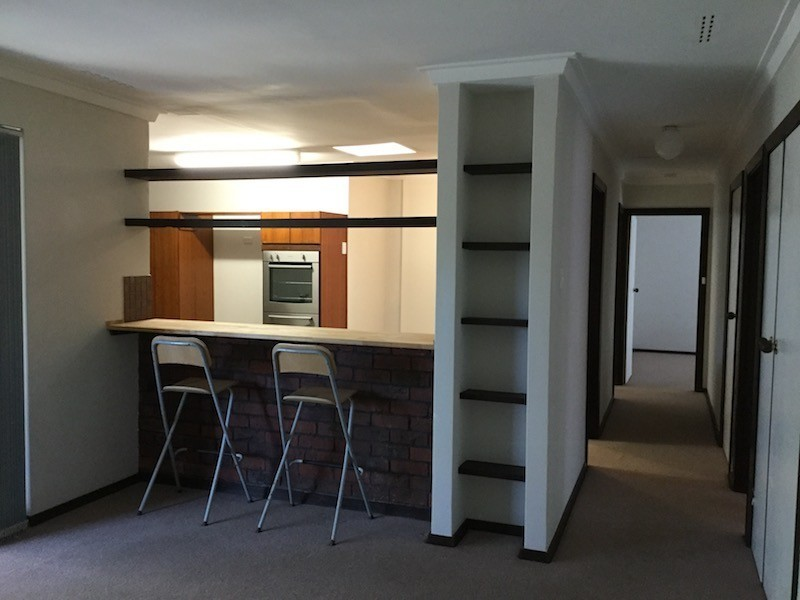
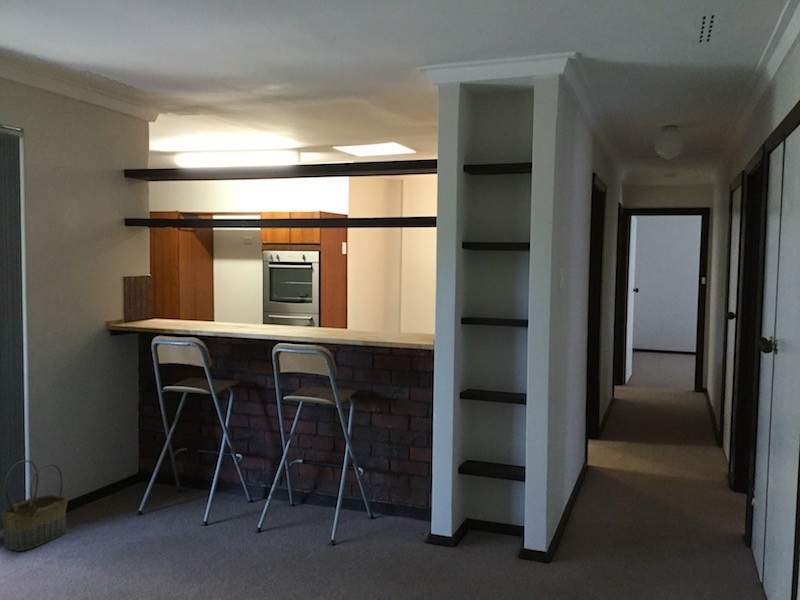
+ basket (35, 500)
